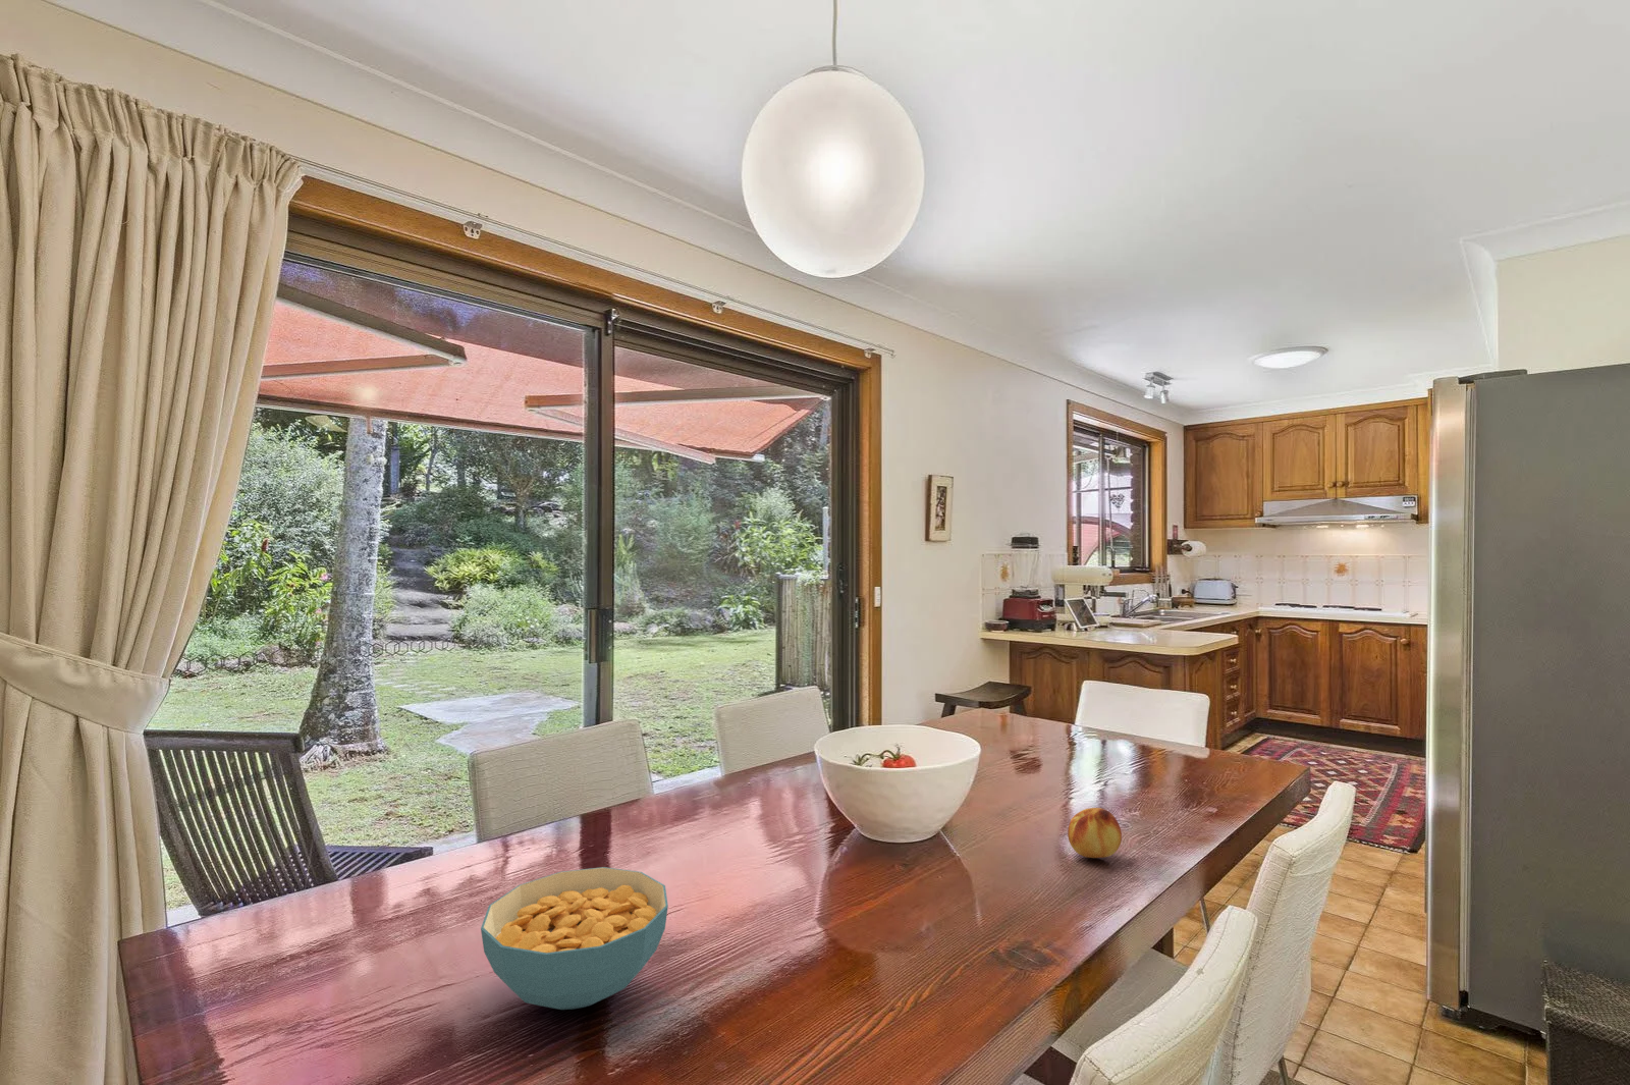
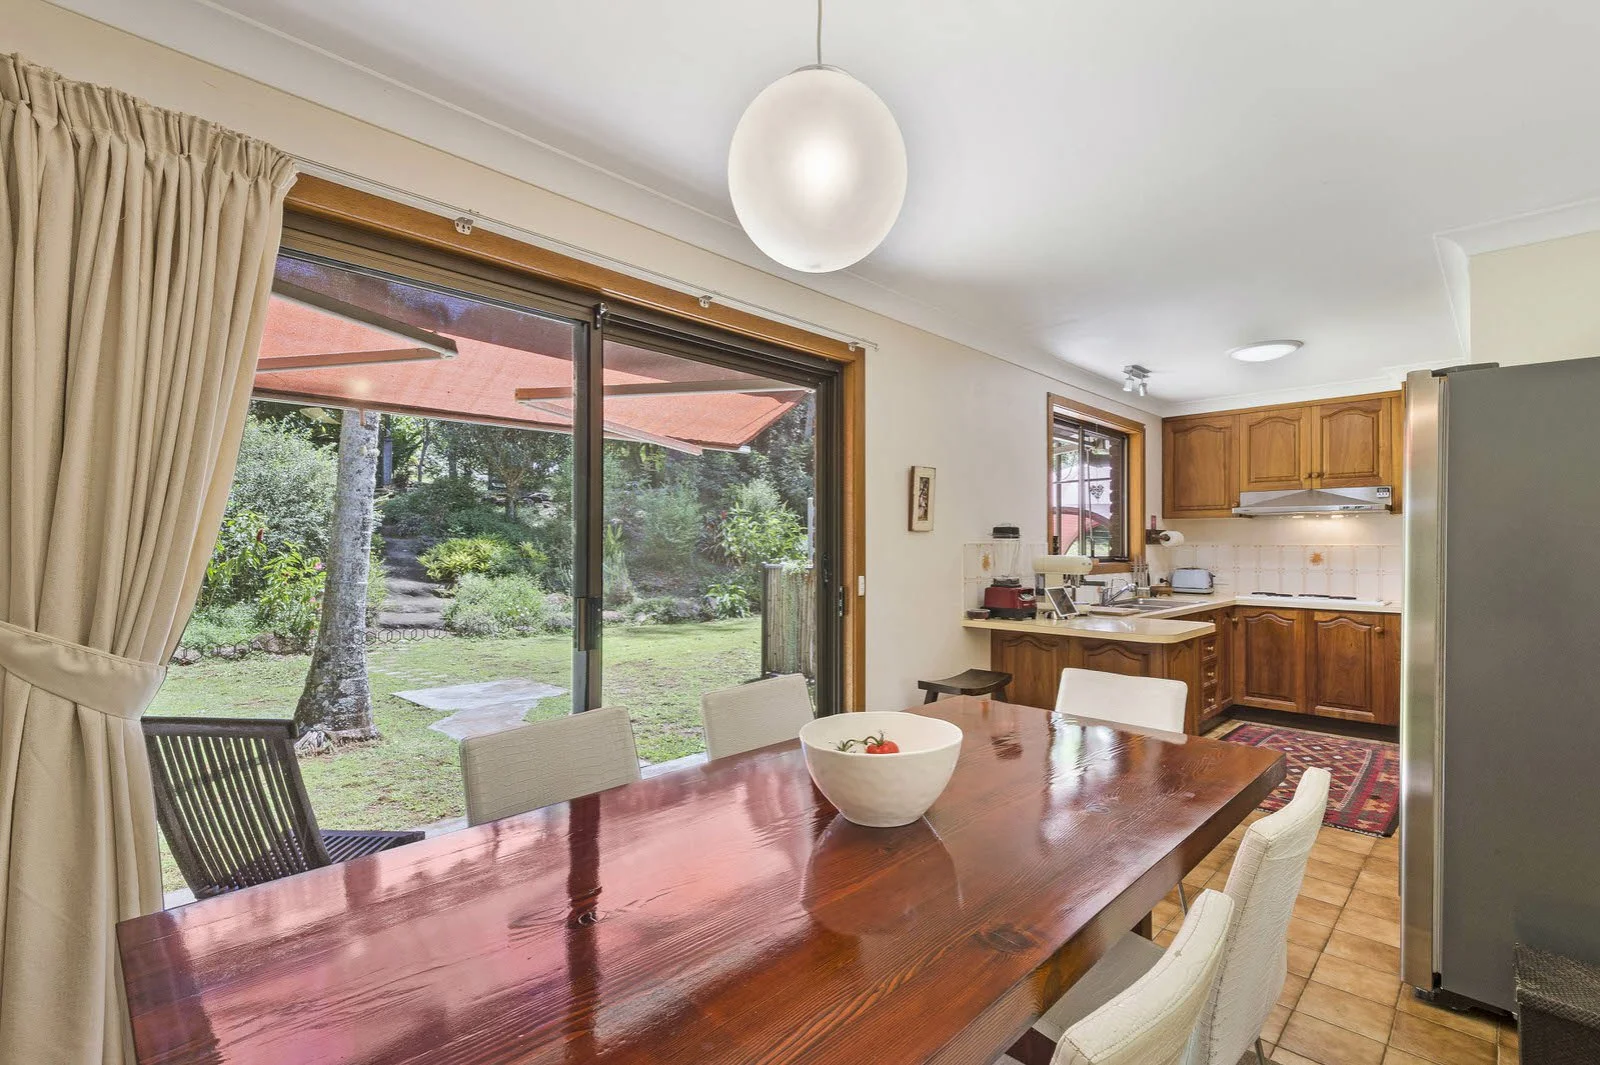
- cereal bowl (578, 948)
- fruit (1095, 832)
